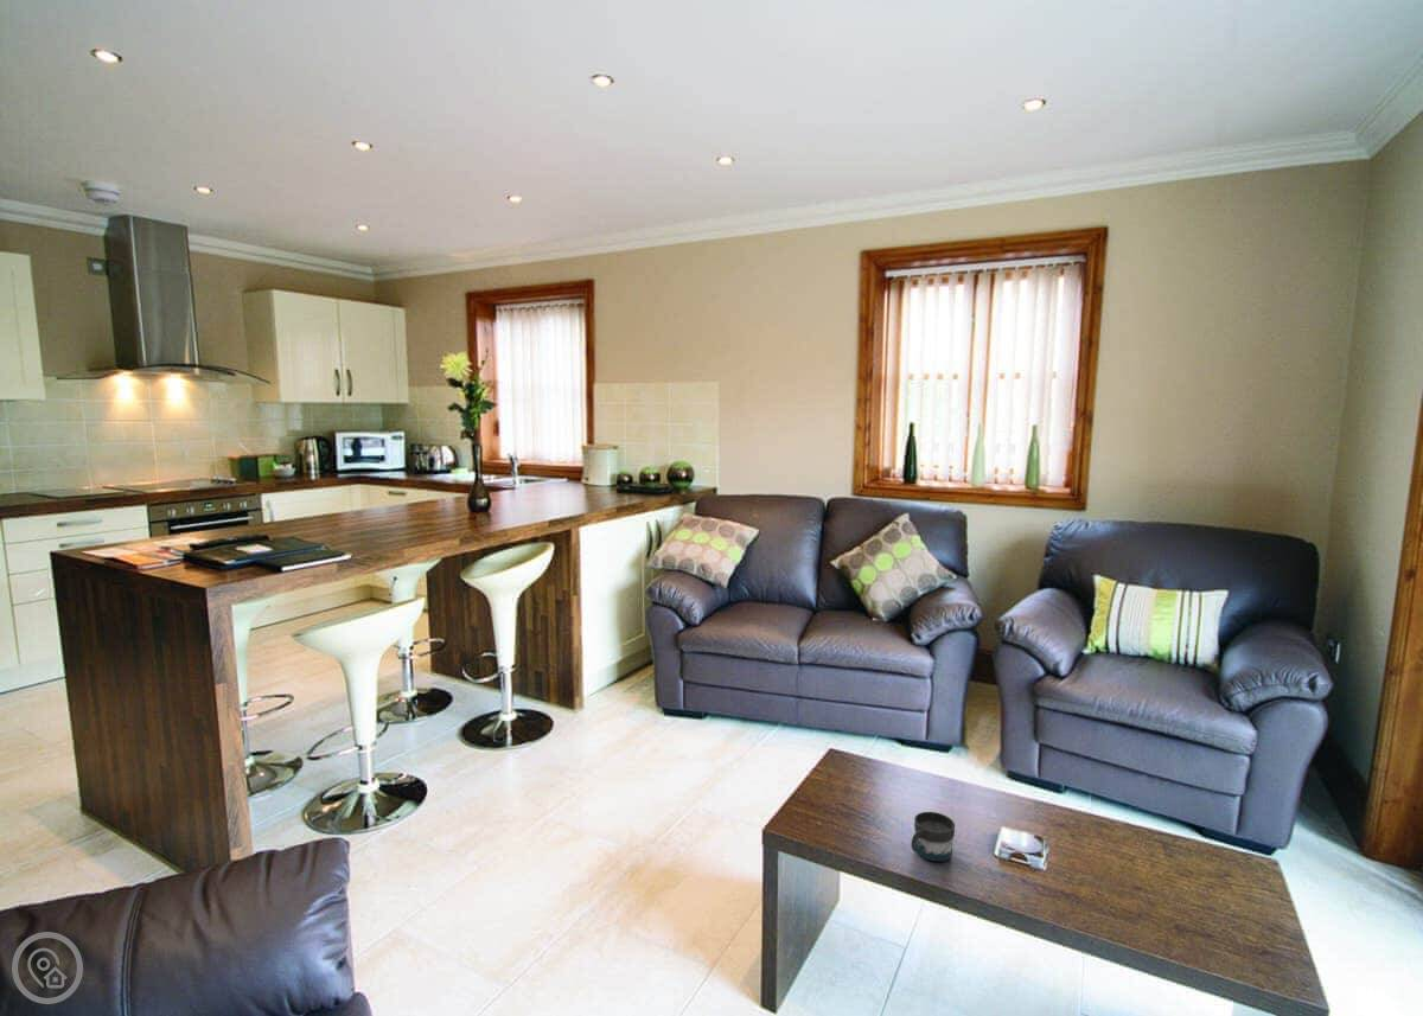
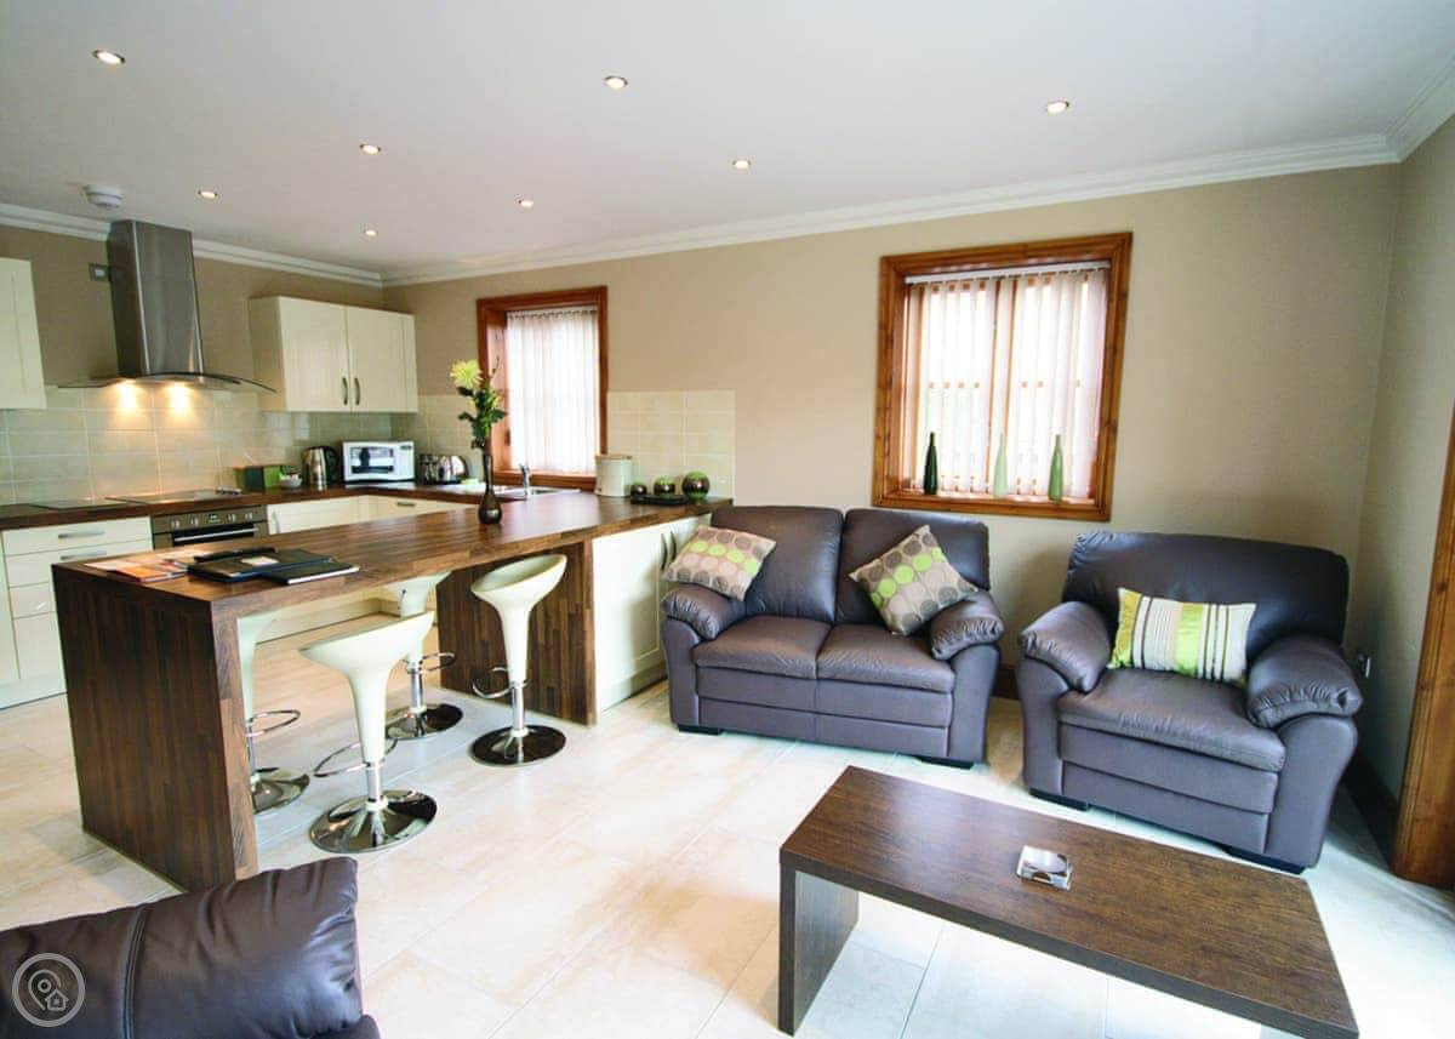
- mug (933, 839)
